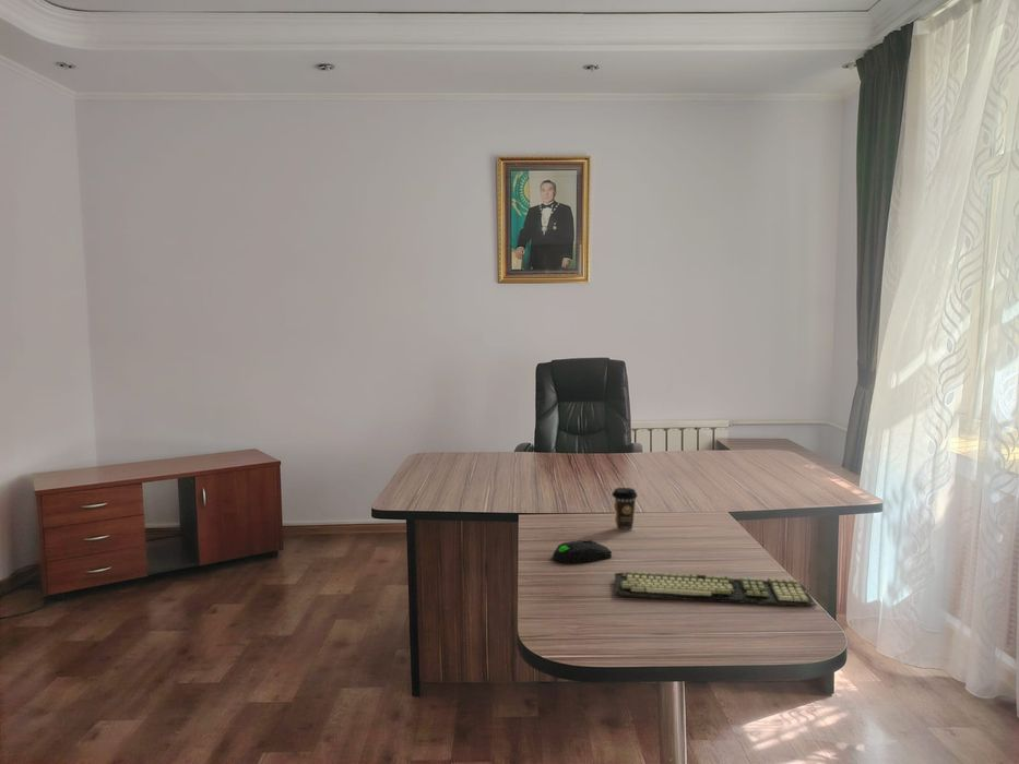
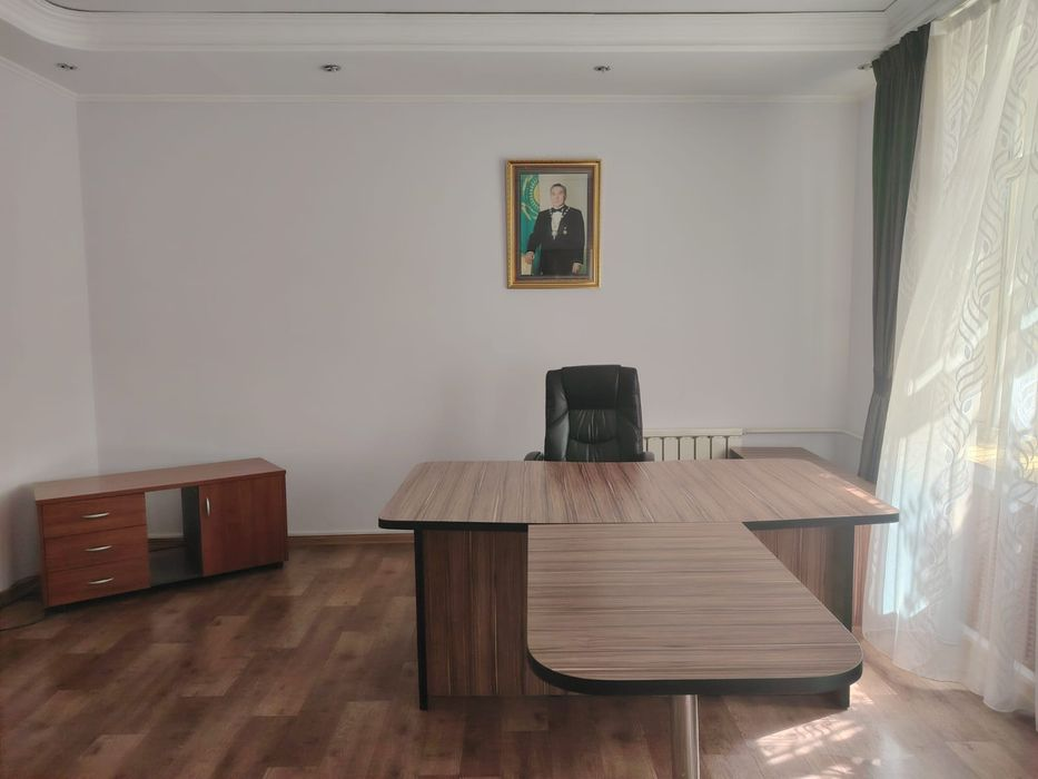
- coffee cup (624, 509)
- keyboard (710, 585)
- computer mouse (579, 548)
